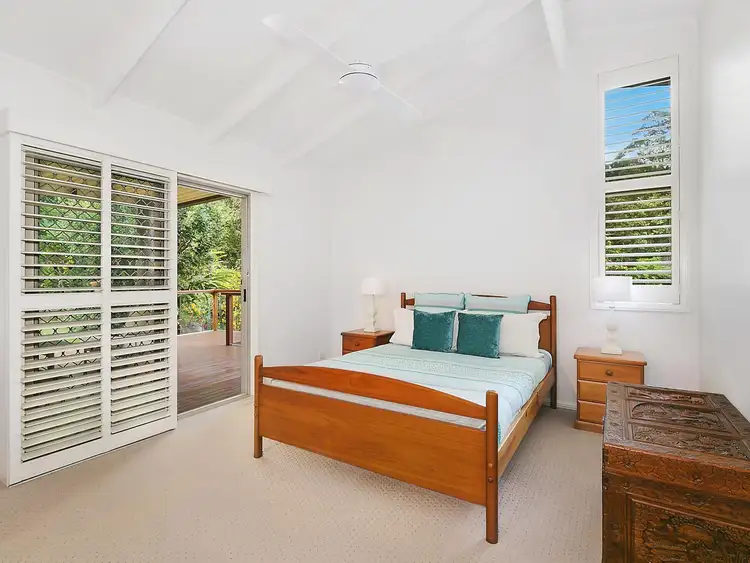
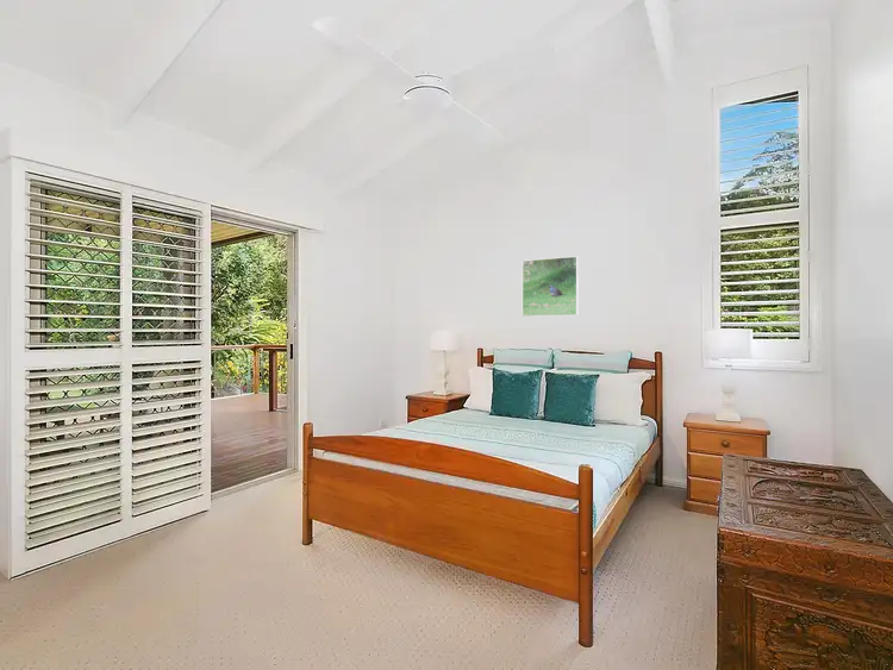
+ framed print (549, 287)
